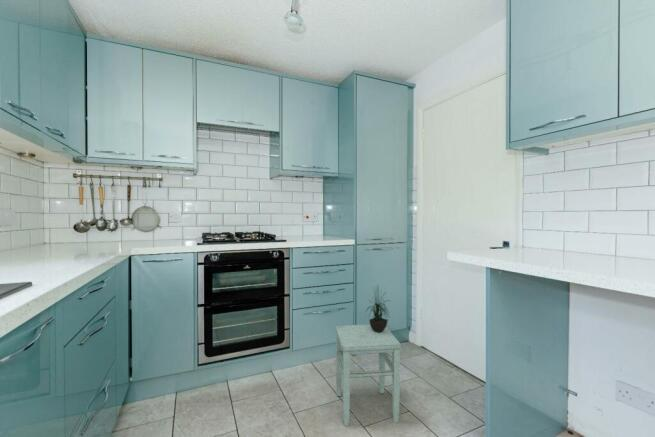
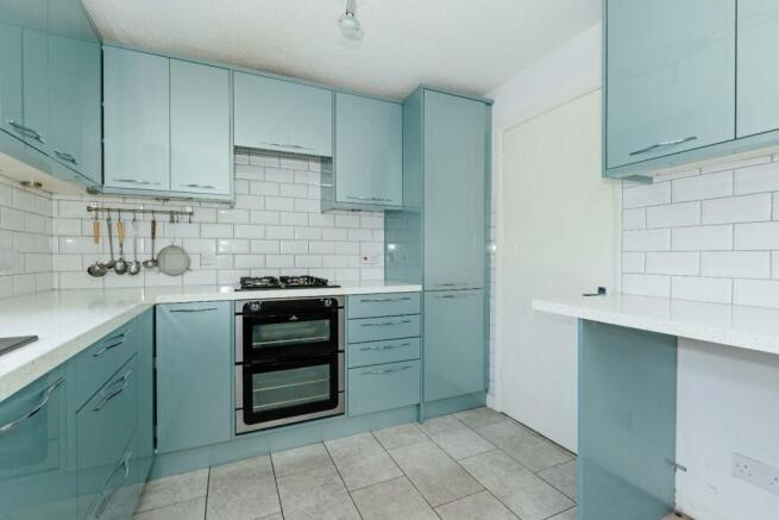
- stool (365, 371)
- potted plant (378, 304)
